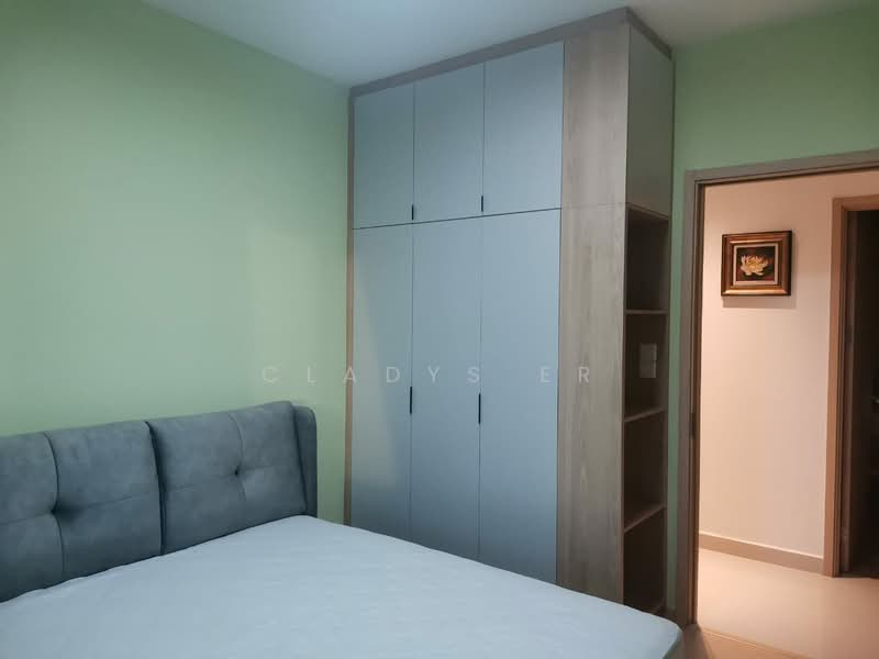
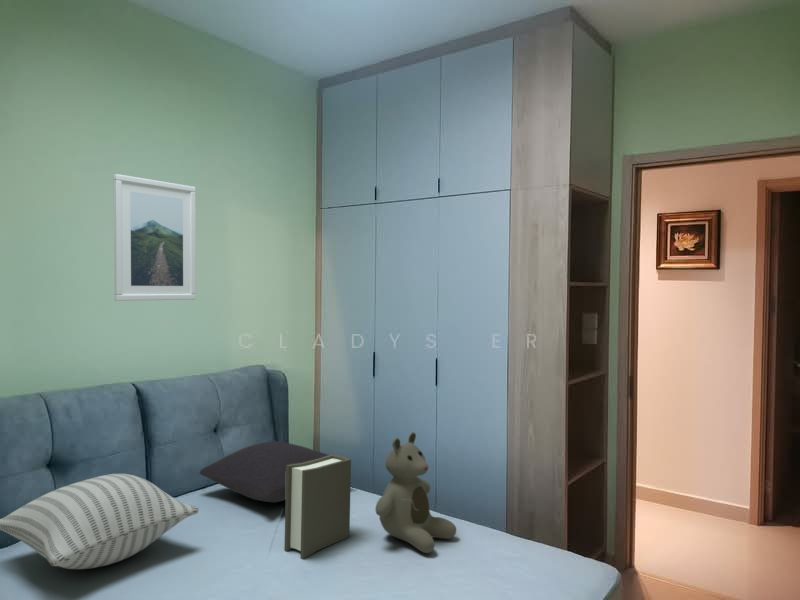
+ pillow (276, 470)
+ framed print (157, 240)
+ book (319, 501)
+ teddy bear (416, 488)
+ pillow (99, 517)
